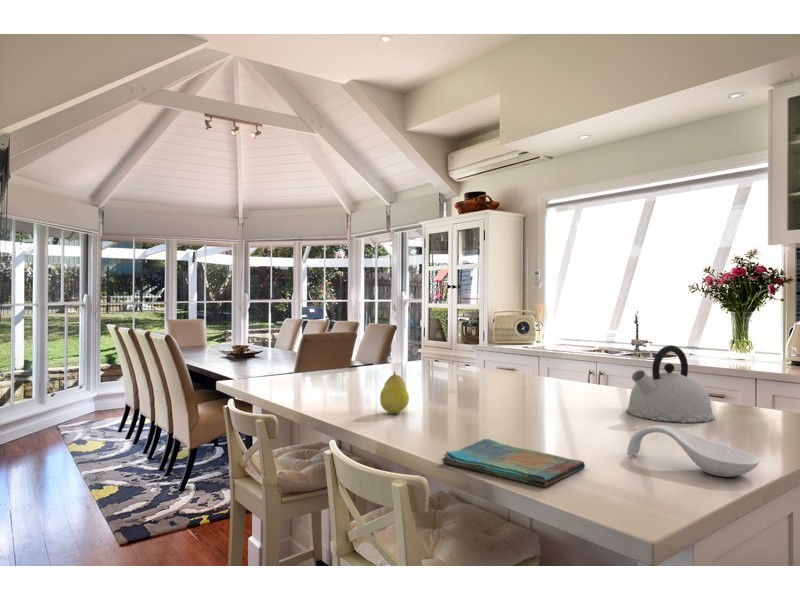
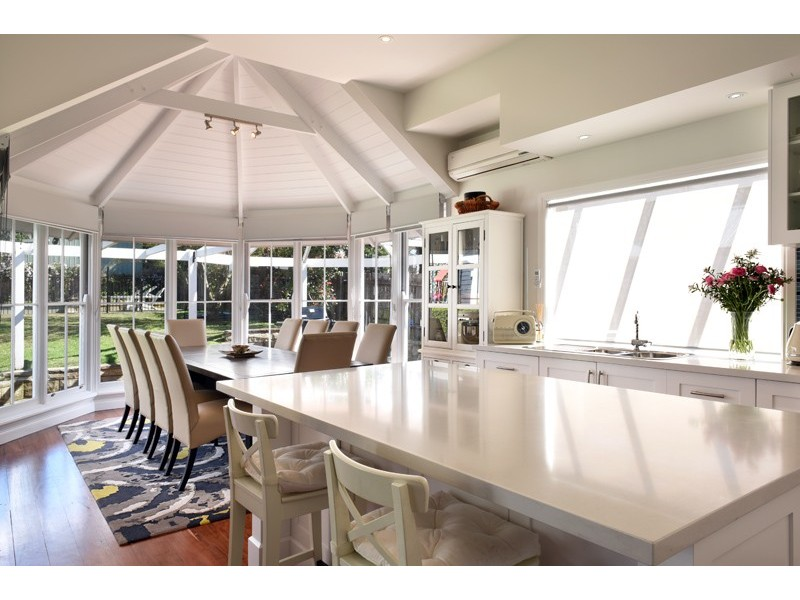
- dish towel (512, 460)
- fruit (395, 392)
- kettle (666, 380)
- spoon rest (689, 448)
